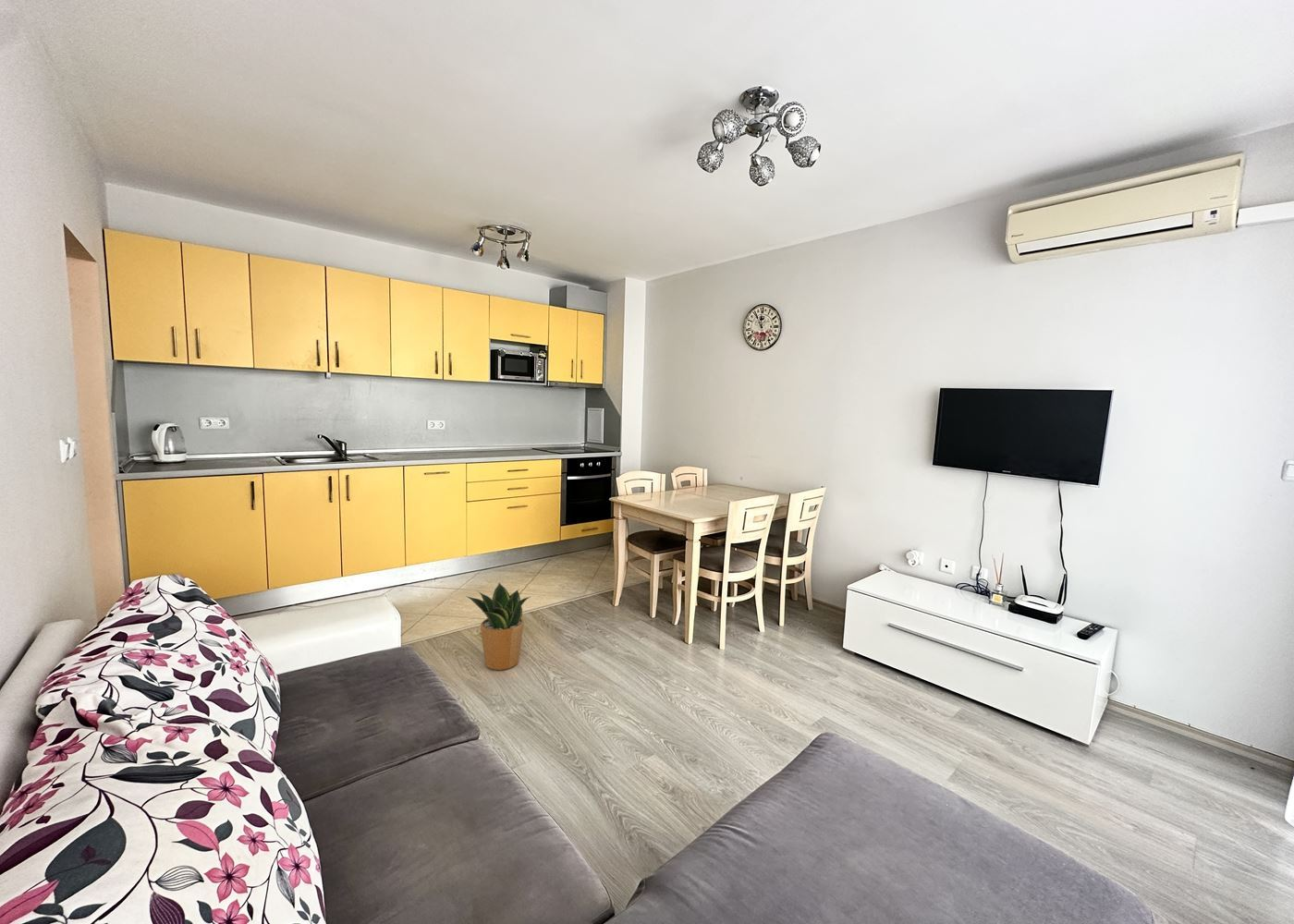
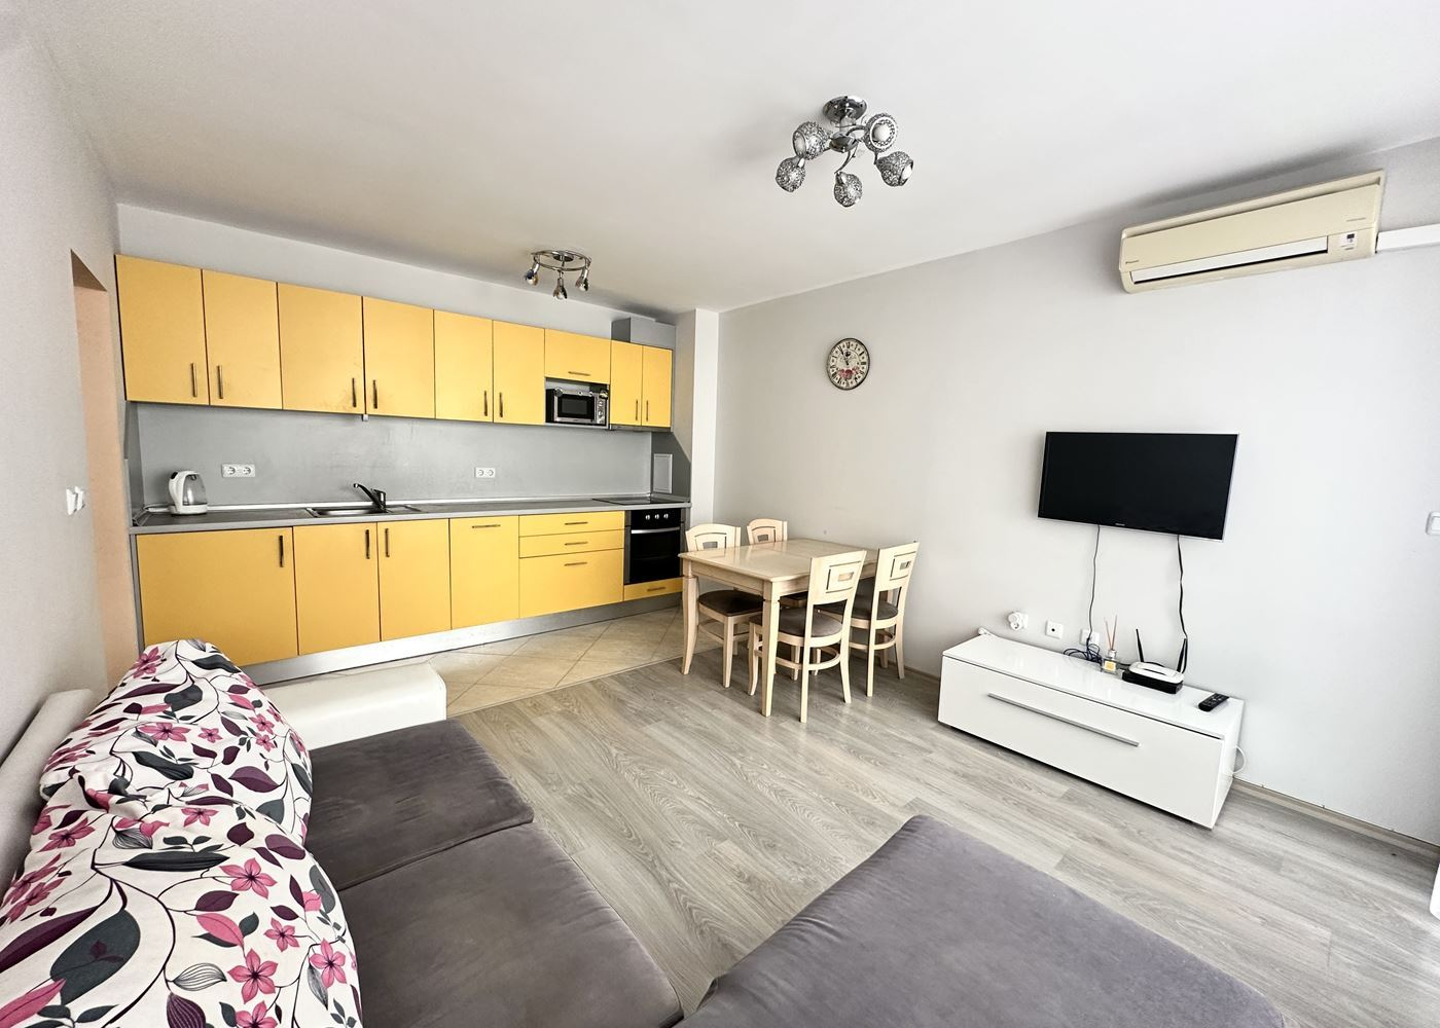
- potted plant (497, 628)
